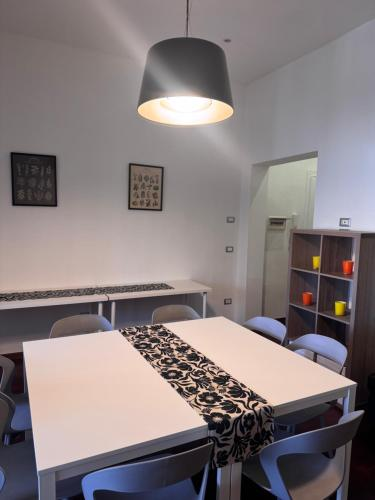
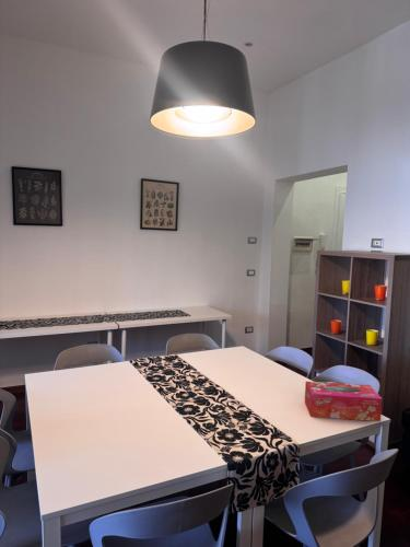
+ tissue box (341, 399)
